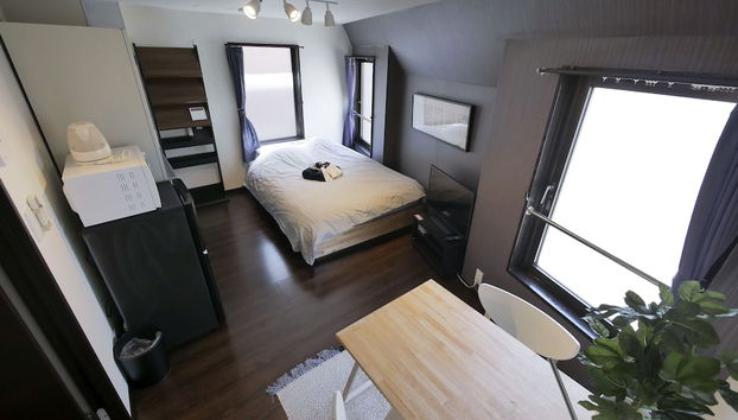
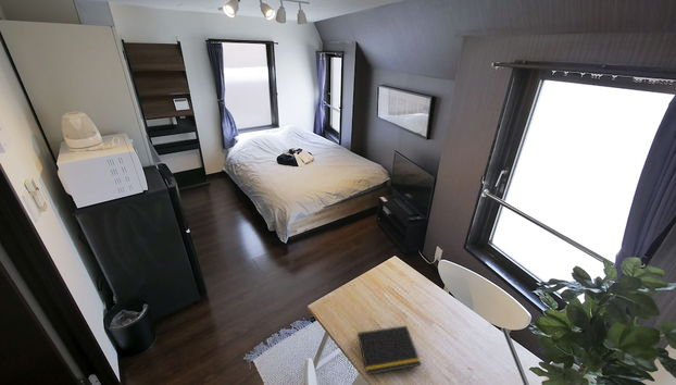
+ notepad (388, 348)
